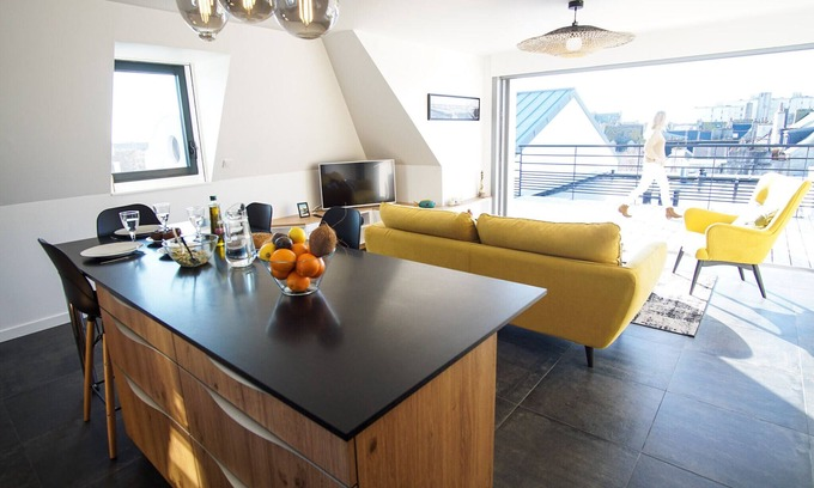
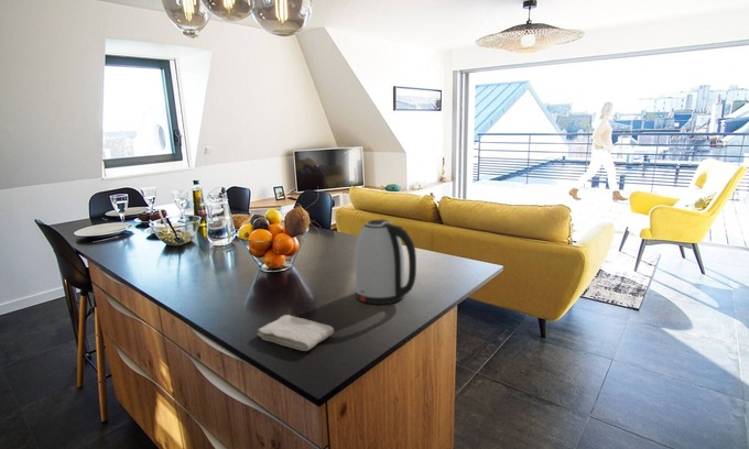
+ washcloth (295, 330)
+ kettle (386, 260)
